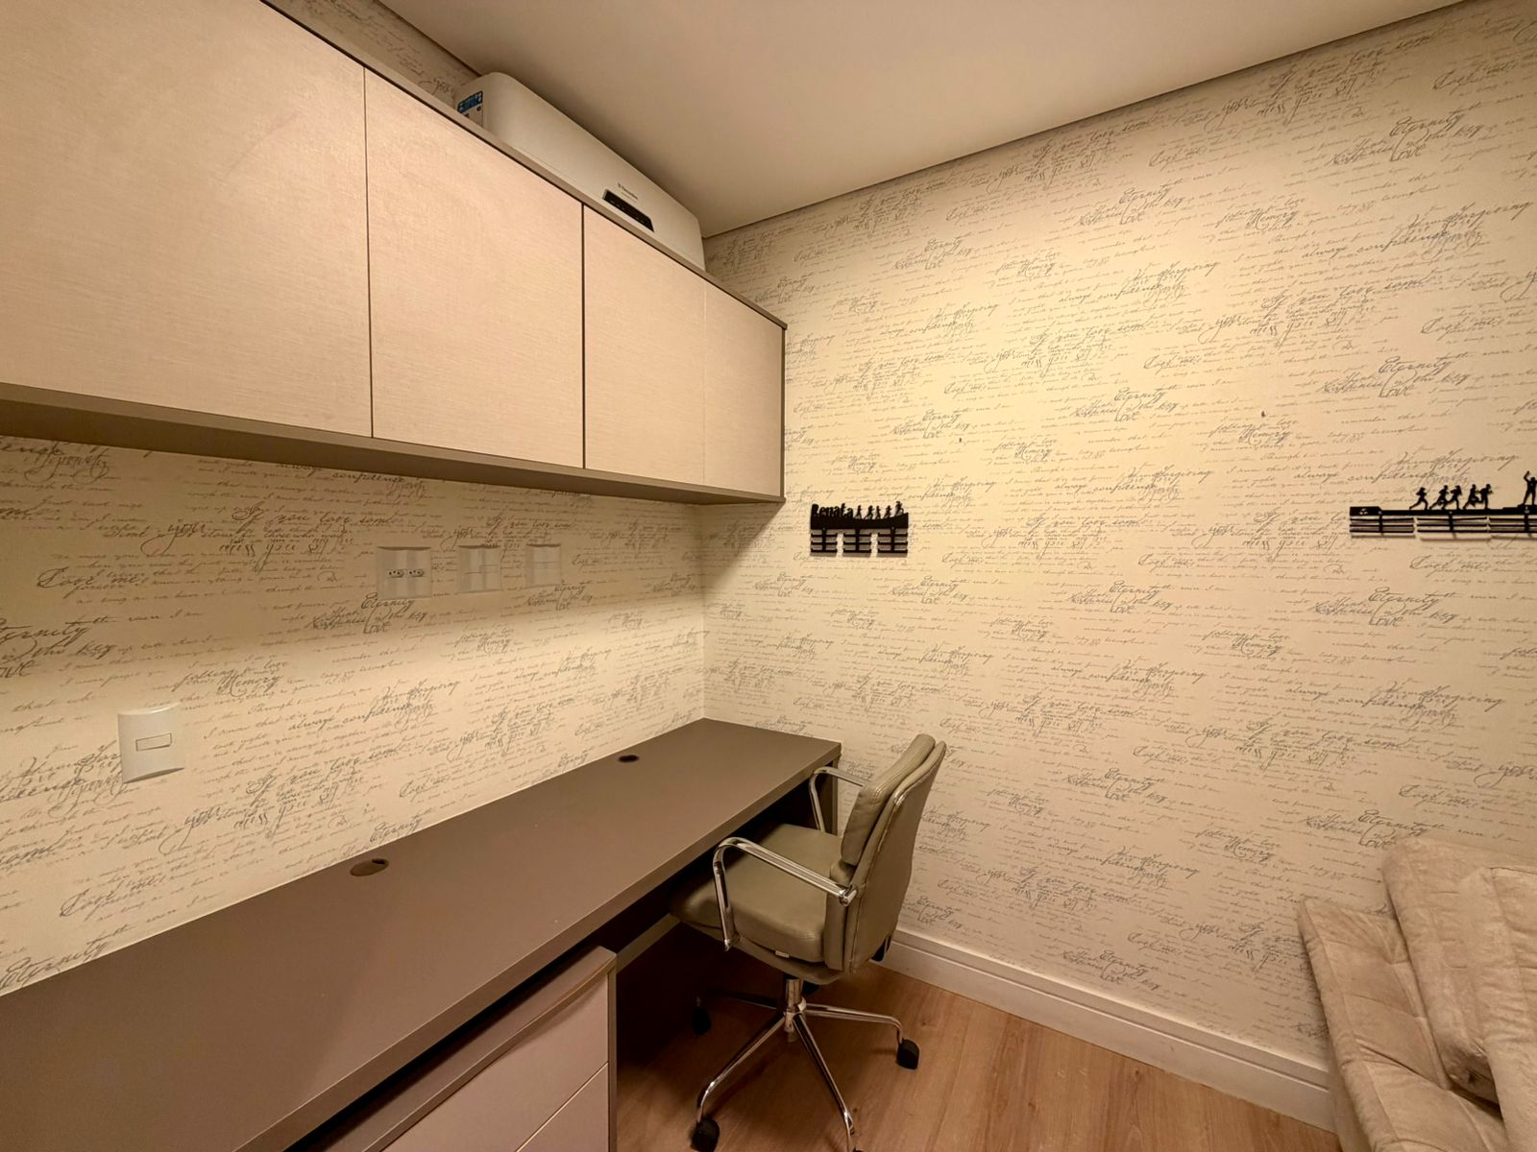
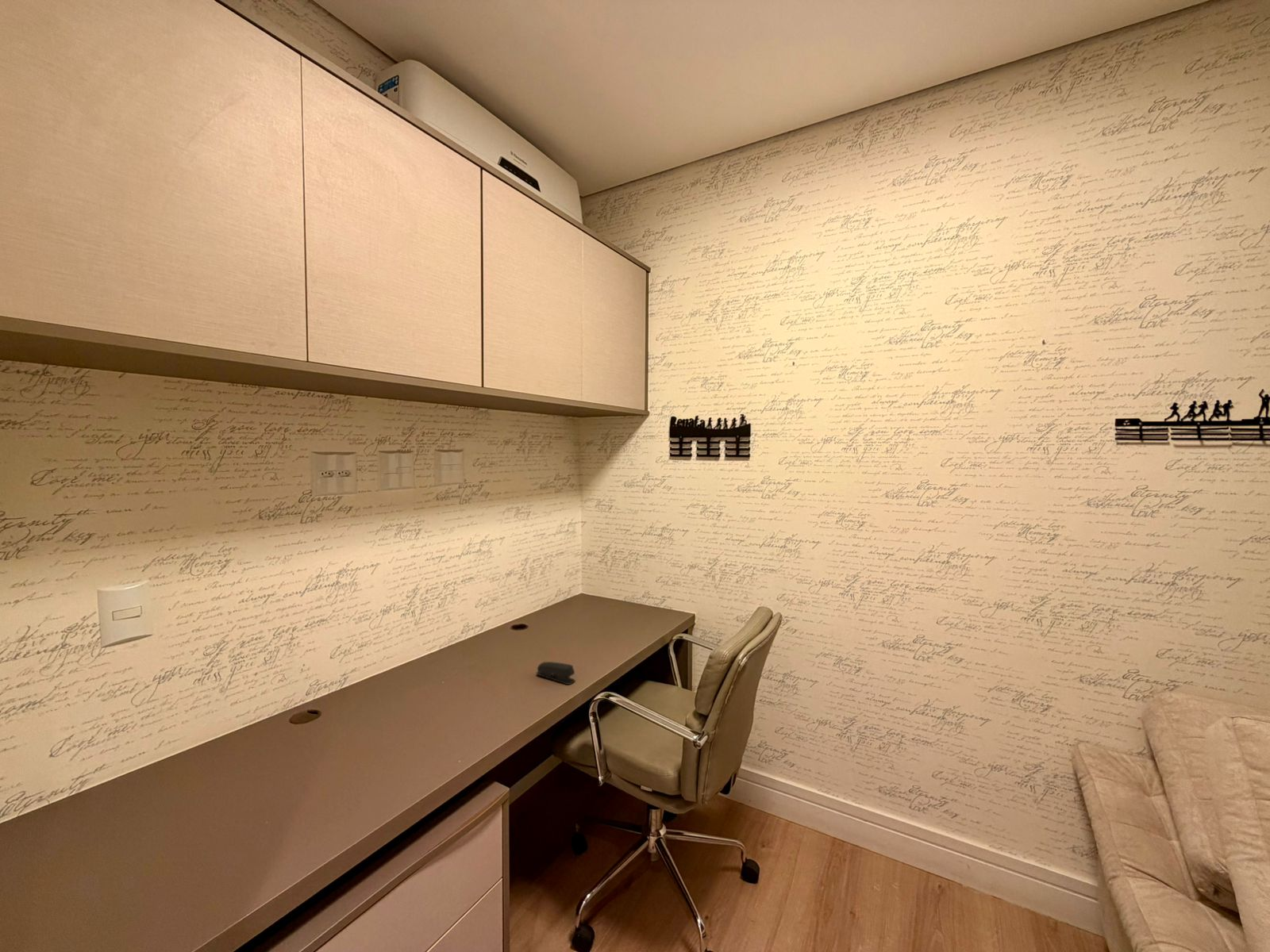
+ stapler (555, 670)
